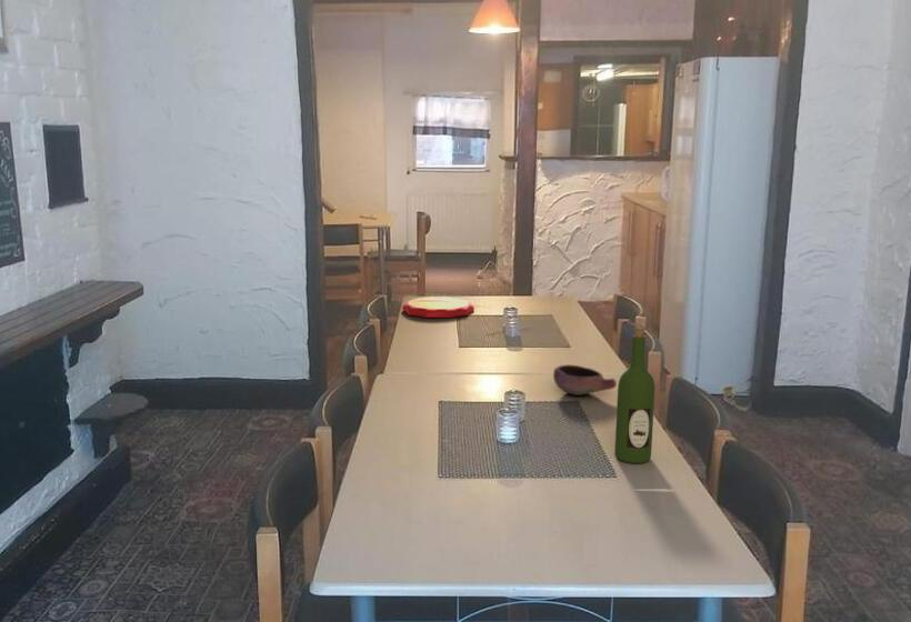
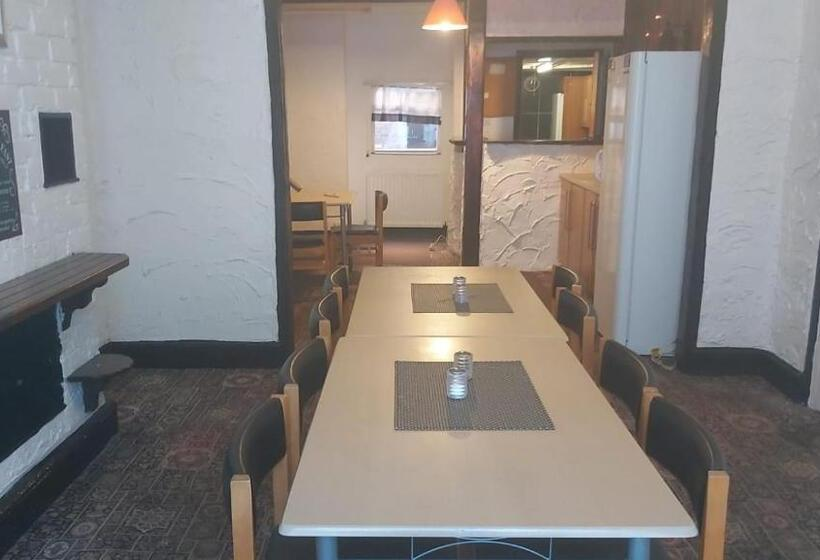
- wine bottle (635, 393)
- bowl (582, 381)
- plate (438, 305)
